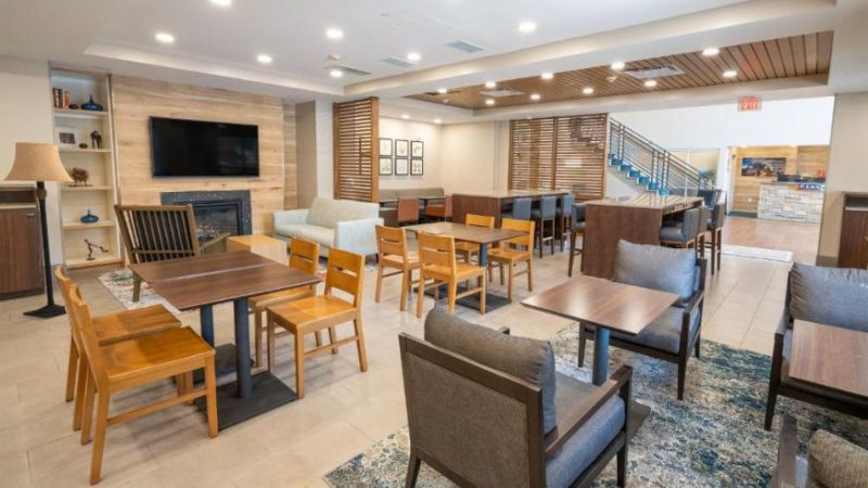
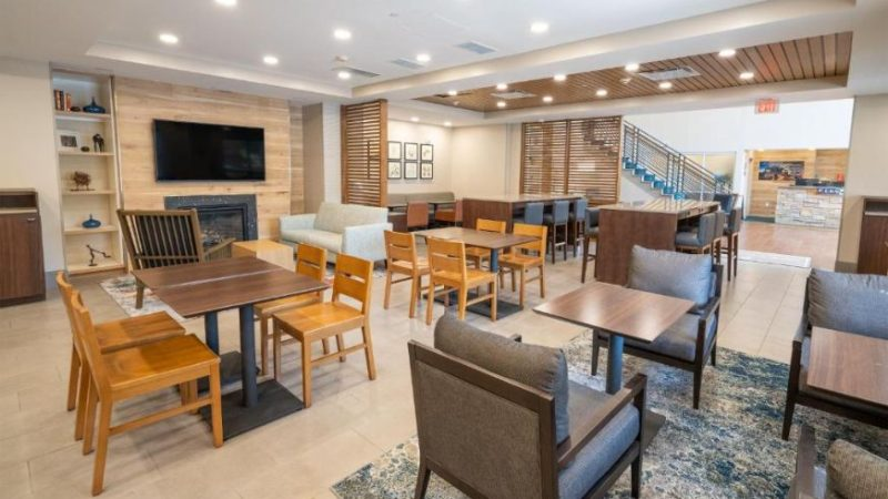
- lamp (43, 230)
